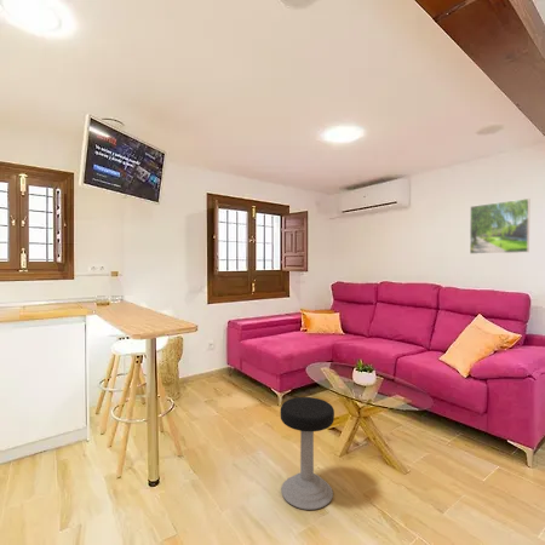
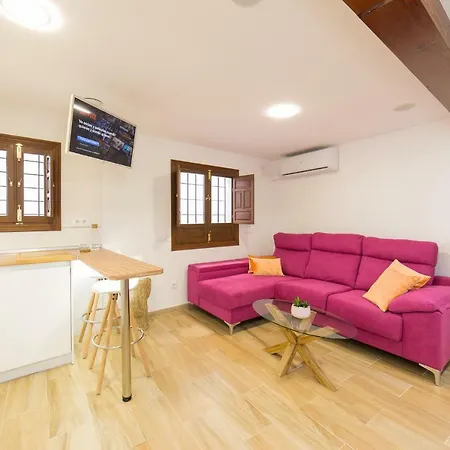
- stool (306, 449)
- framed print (498, 228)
